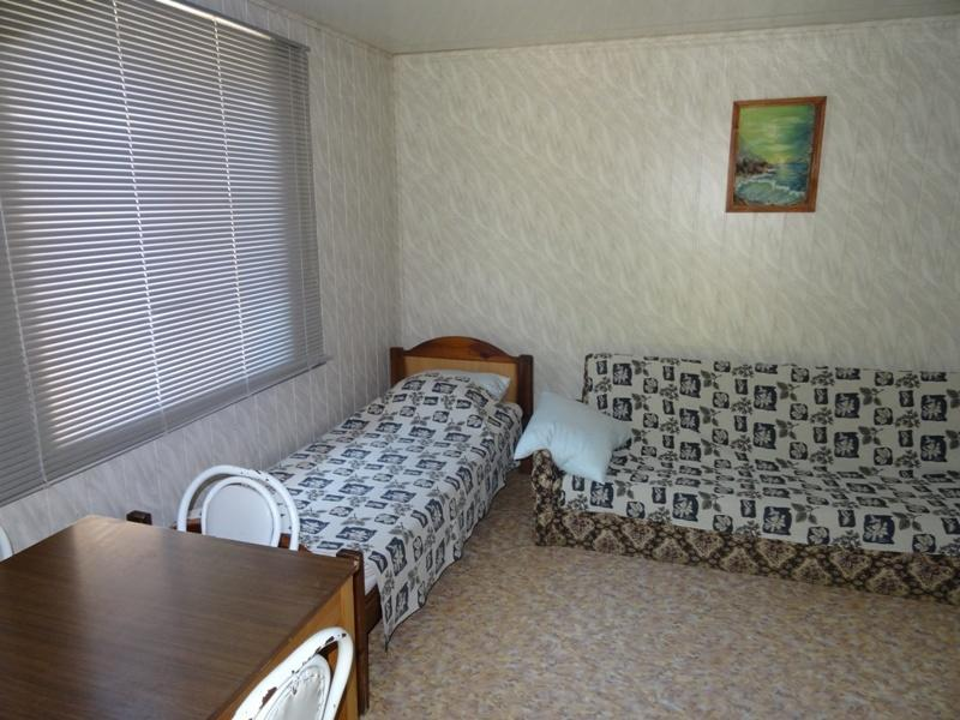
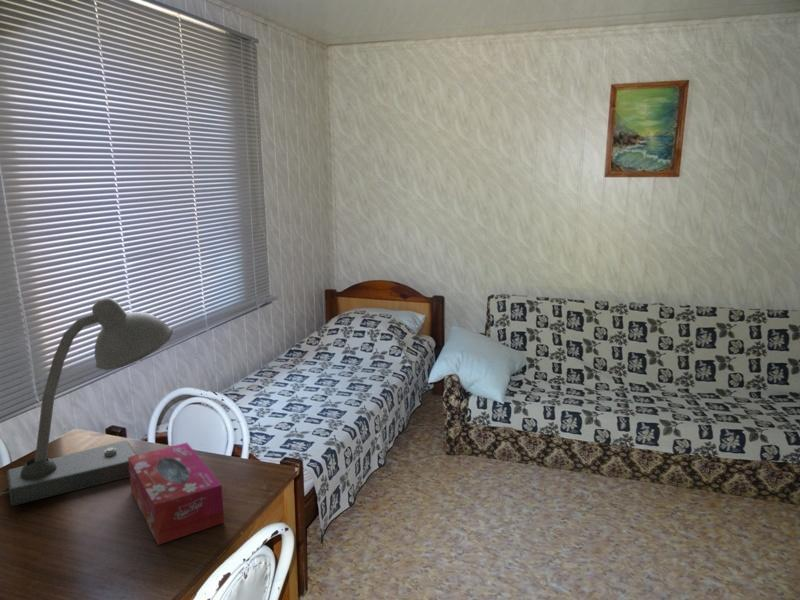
+ desk lamp (97, 367)
+ tissue box (174, 488)
